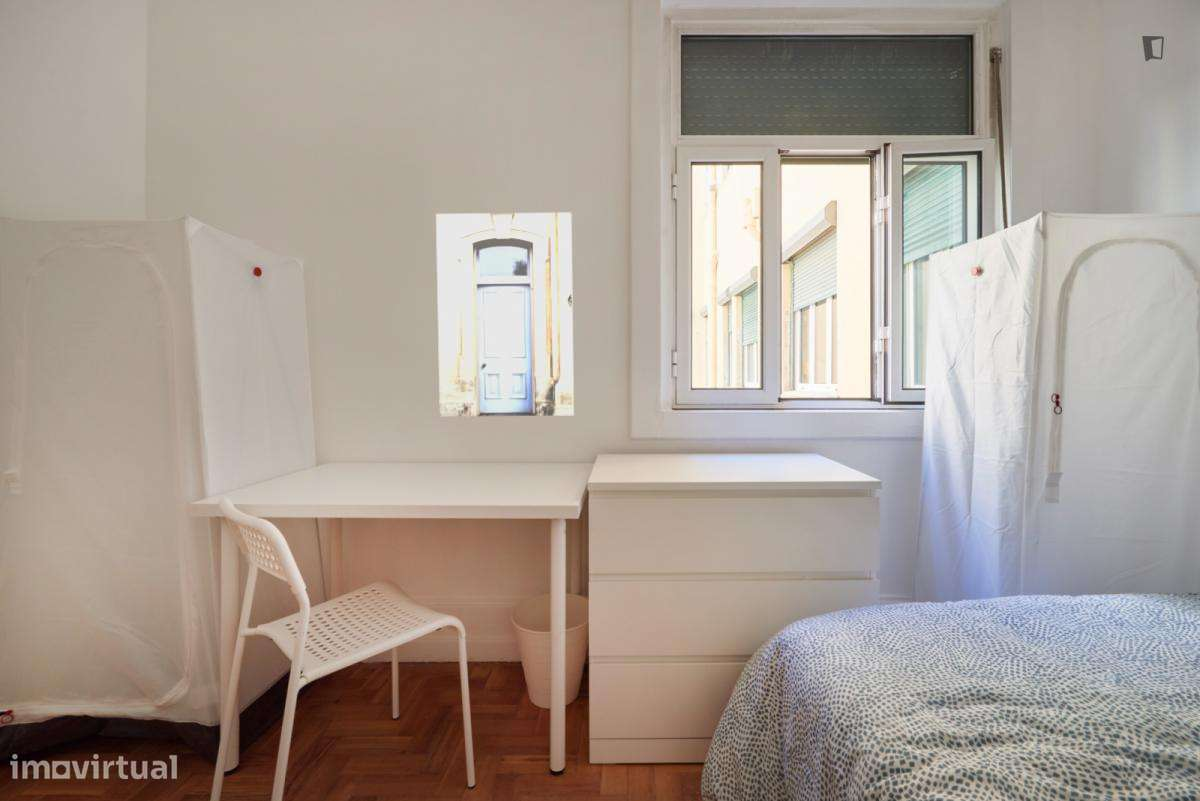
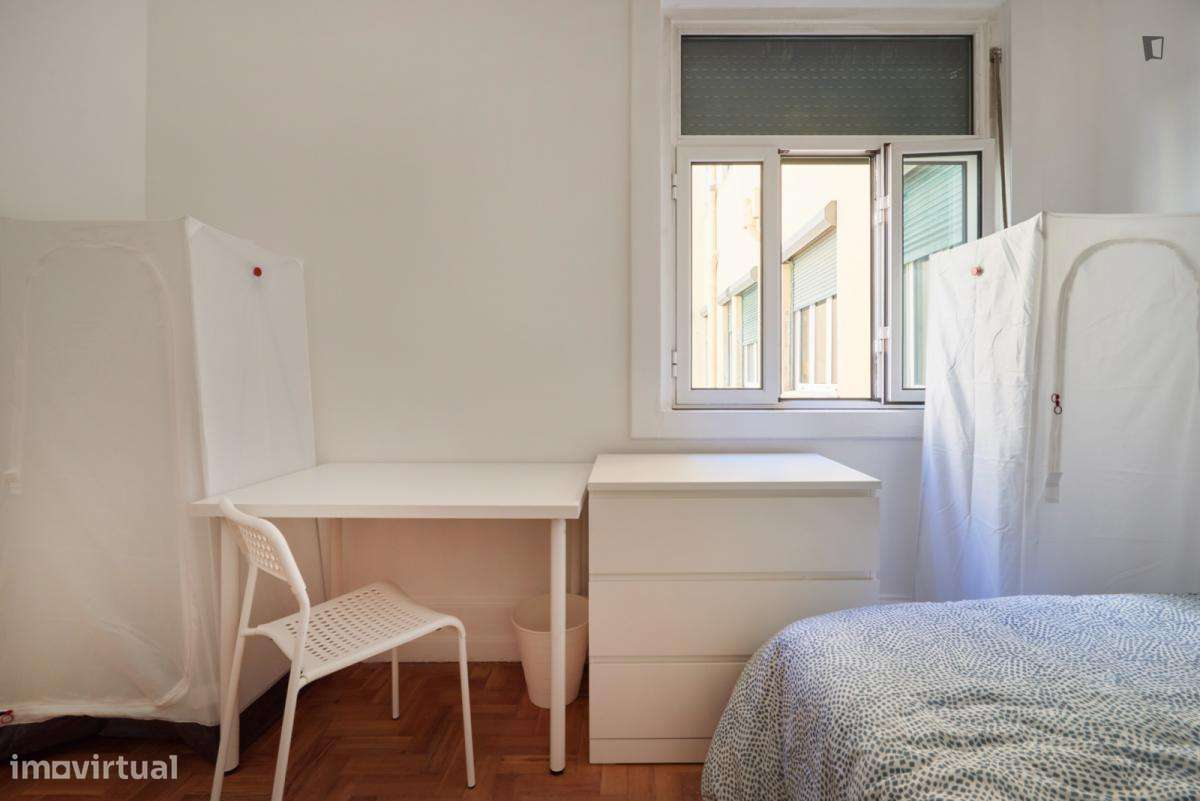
- wall art (505, 315)
